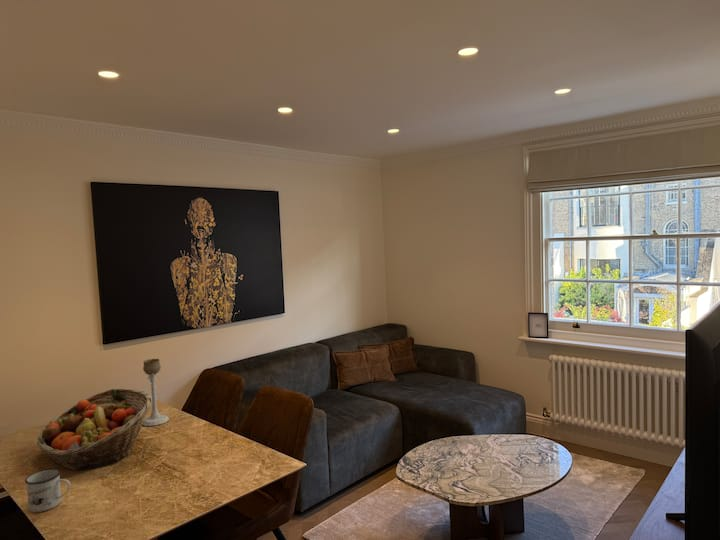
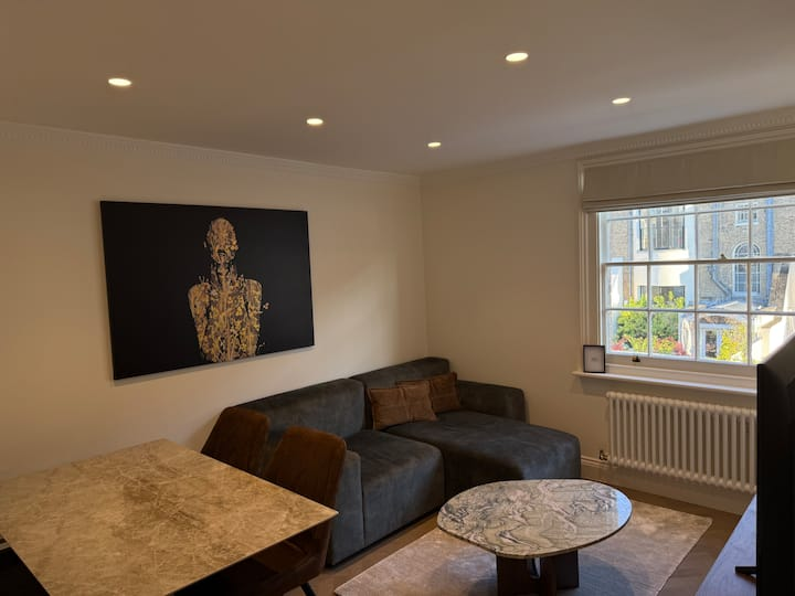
- mug (49, 489)
- fruit basket (97, 426)
- candle holder (153, 390)
